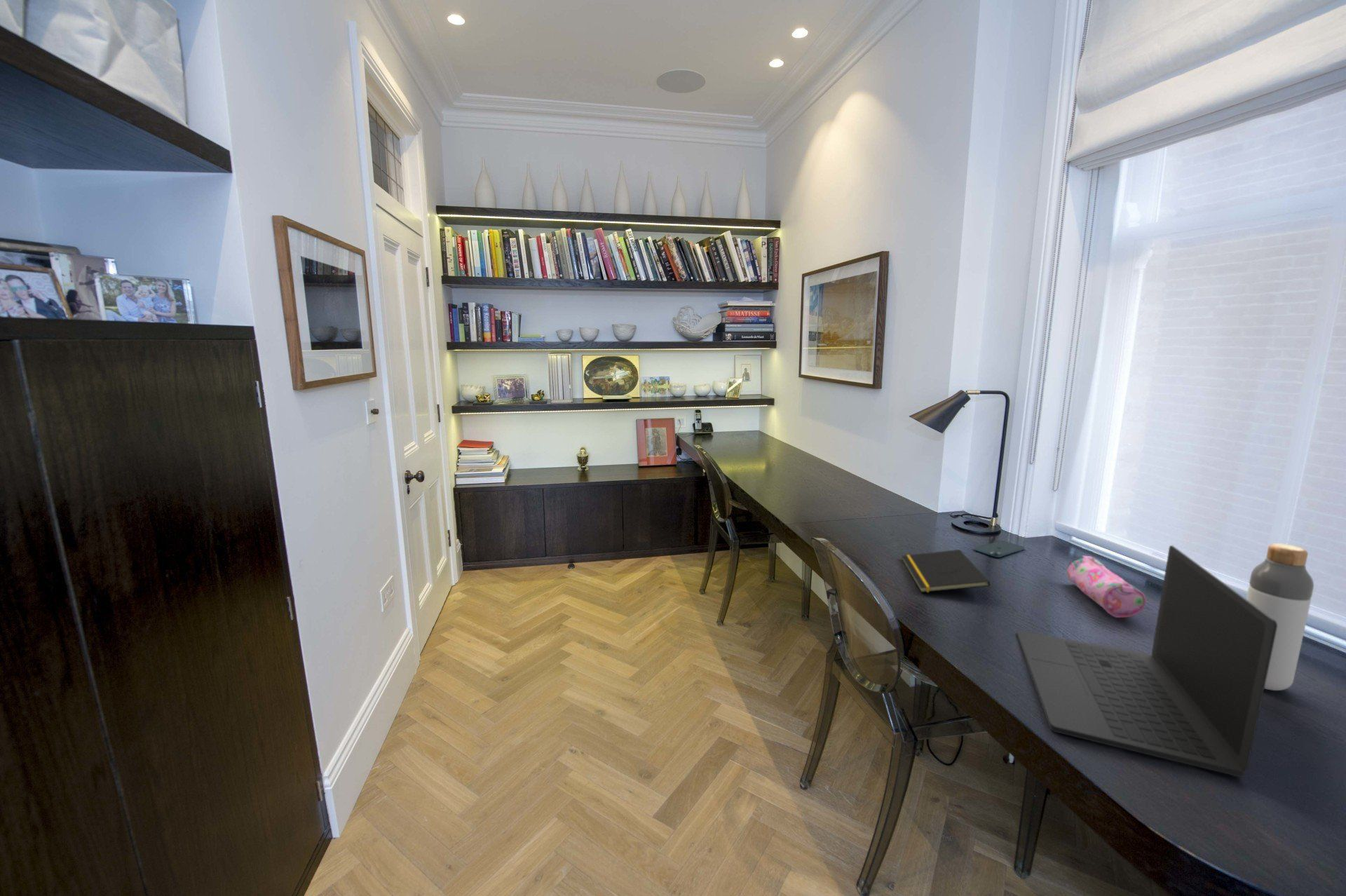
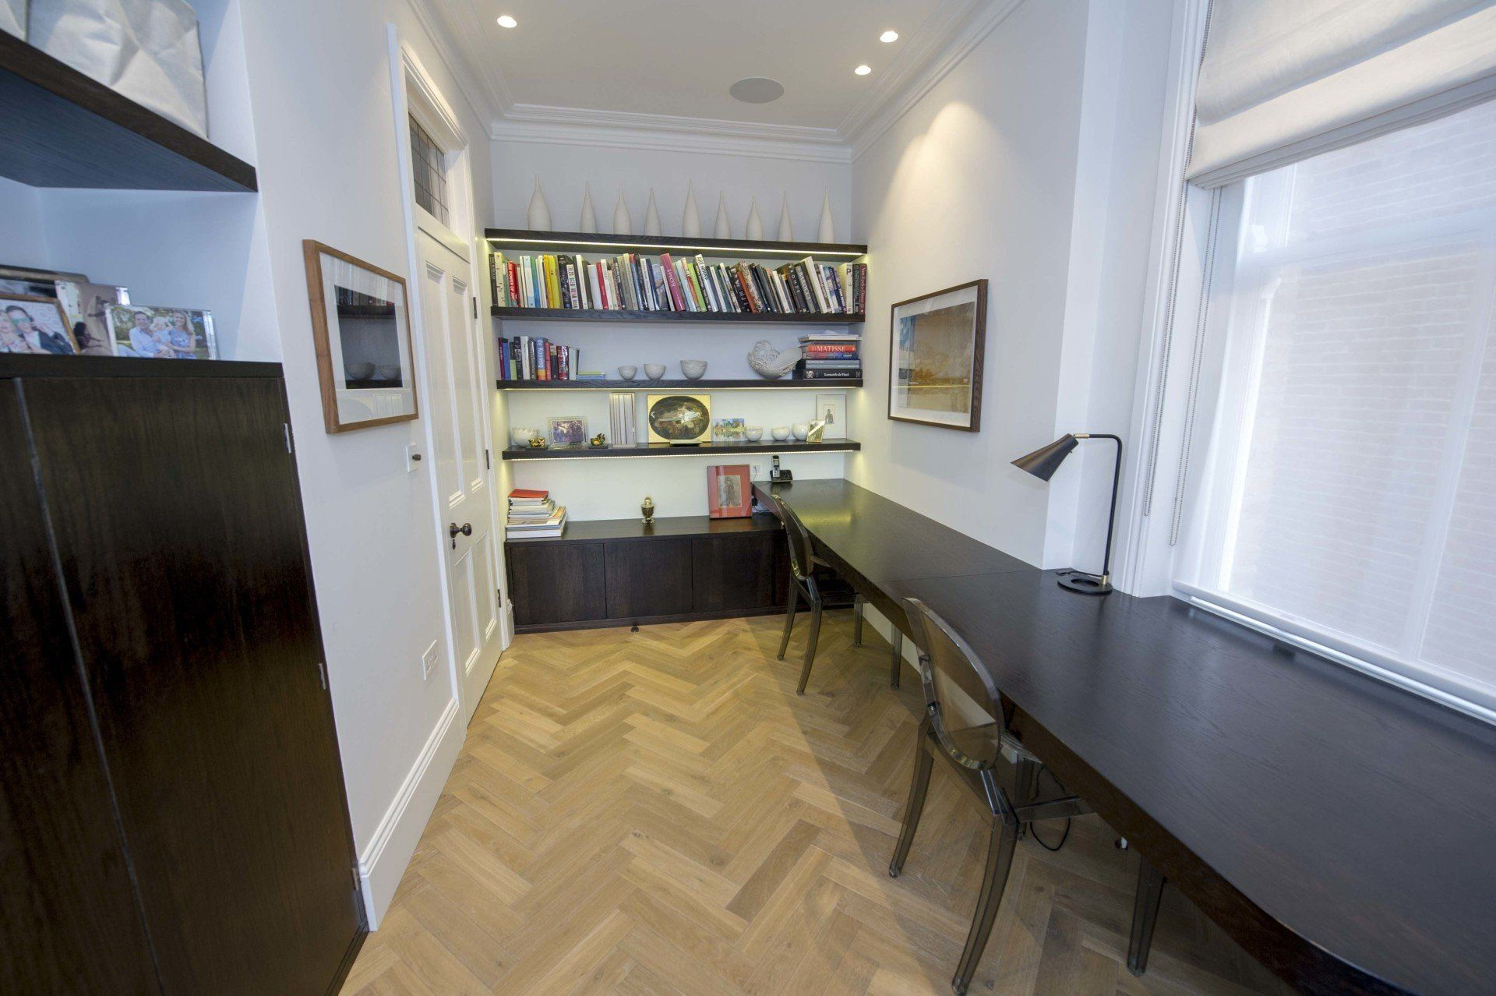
- bottle (1274, 616)
- notepad (941, 569)
- pencil case (1103, 584)
- smartphone (1000, 548)
- laptop (1115, 648)
